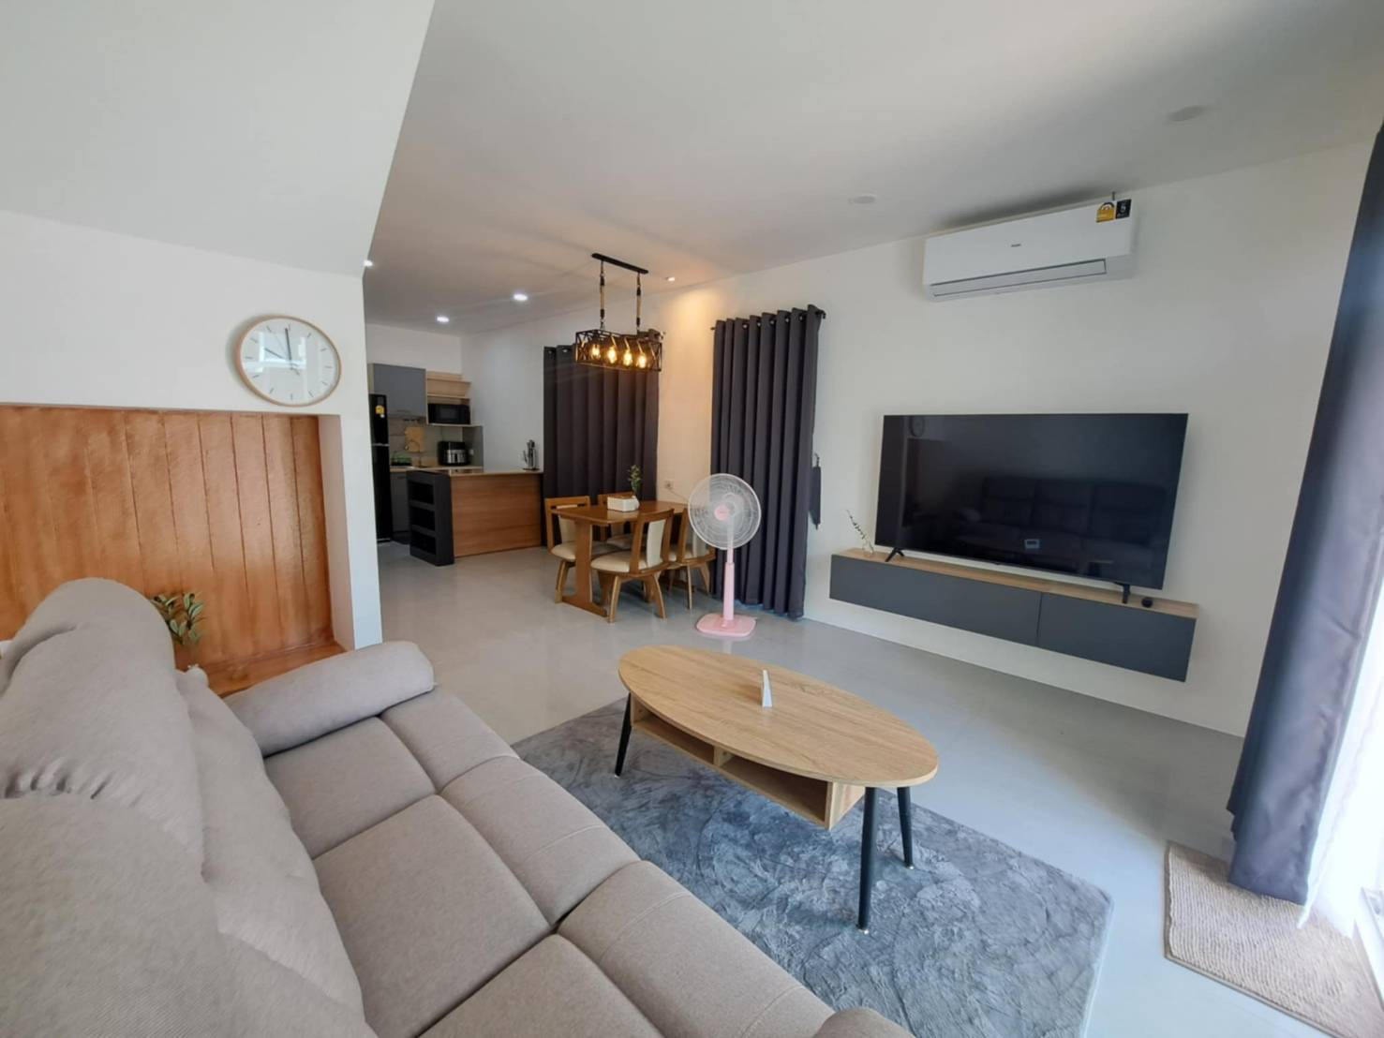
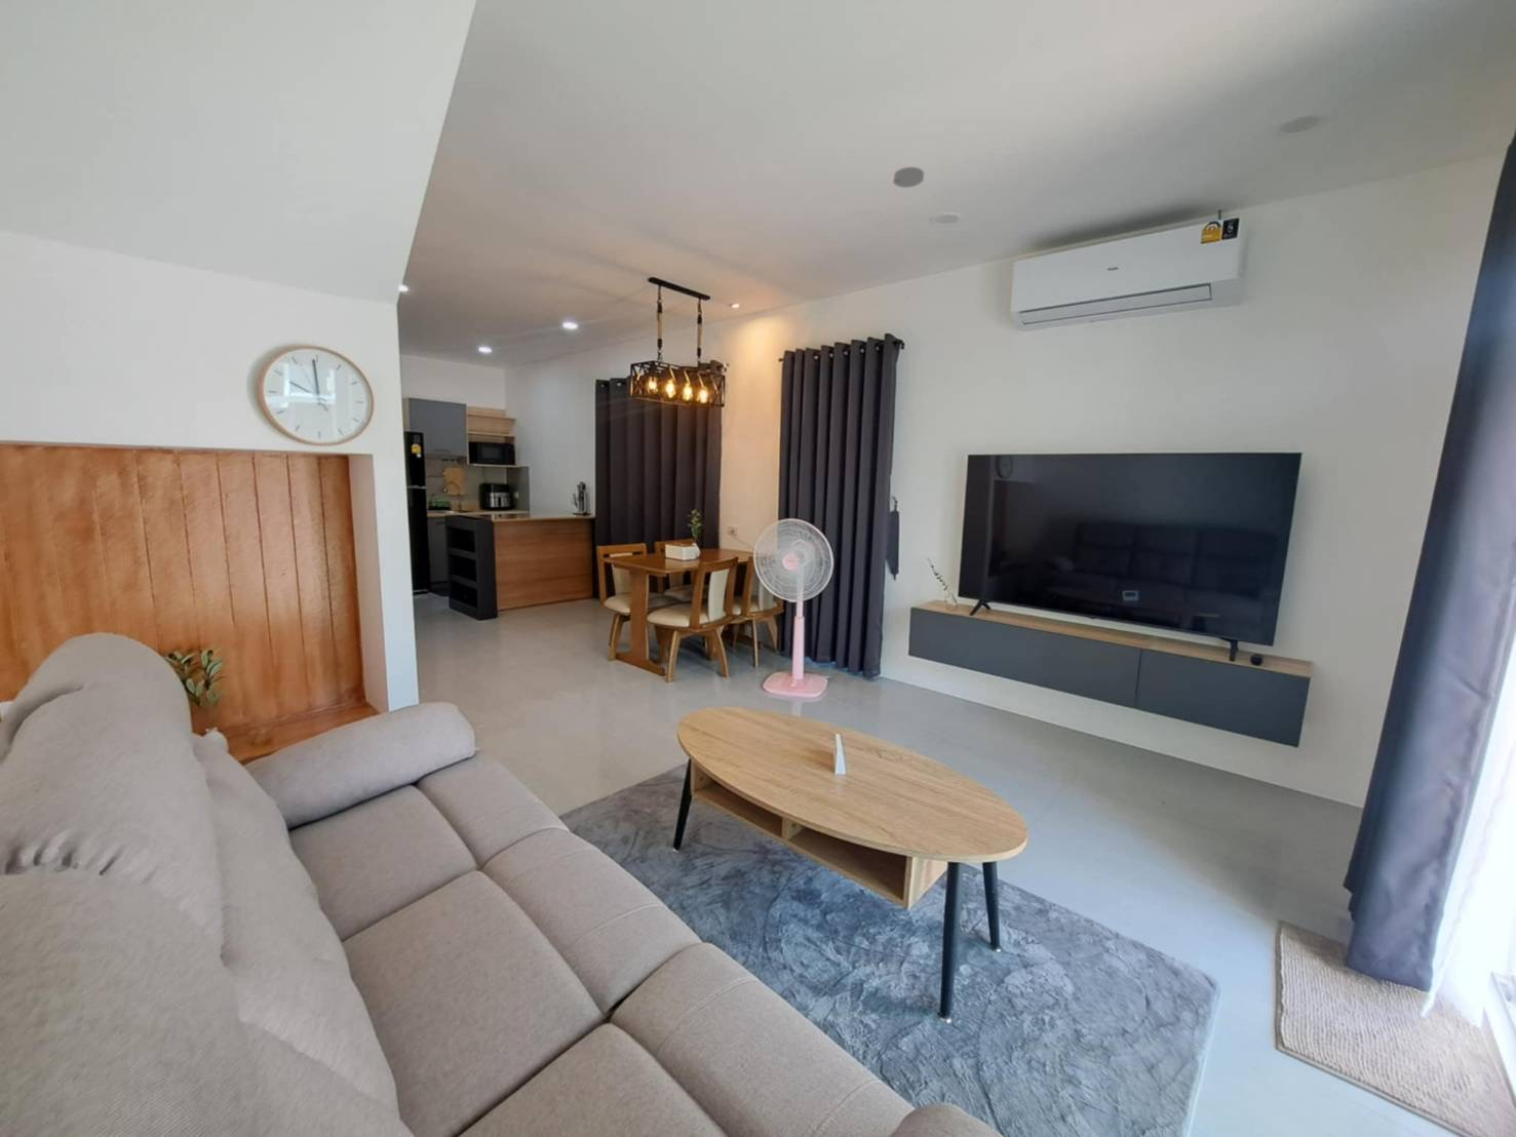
+ smoke detector (908, 178)
